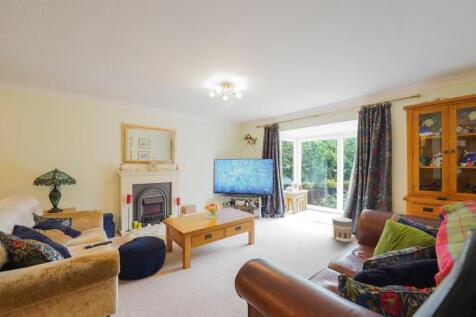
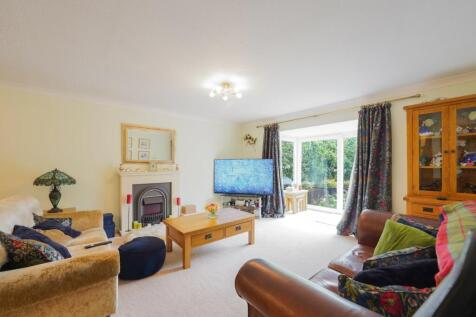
- lantern (341, 228)
